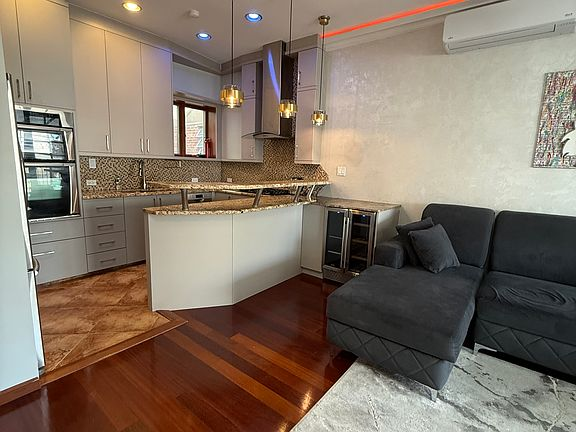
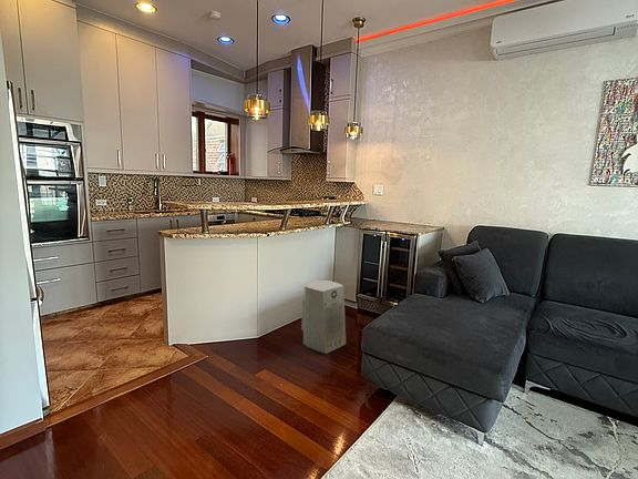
+ fan (321, 313)
